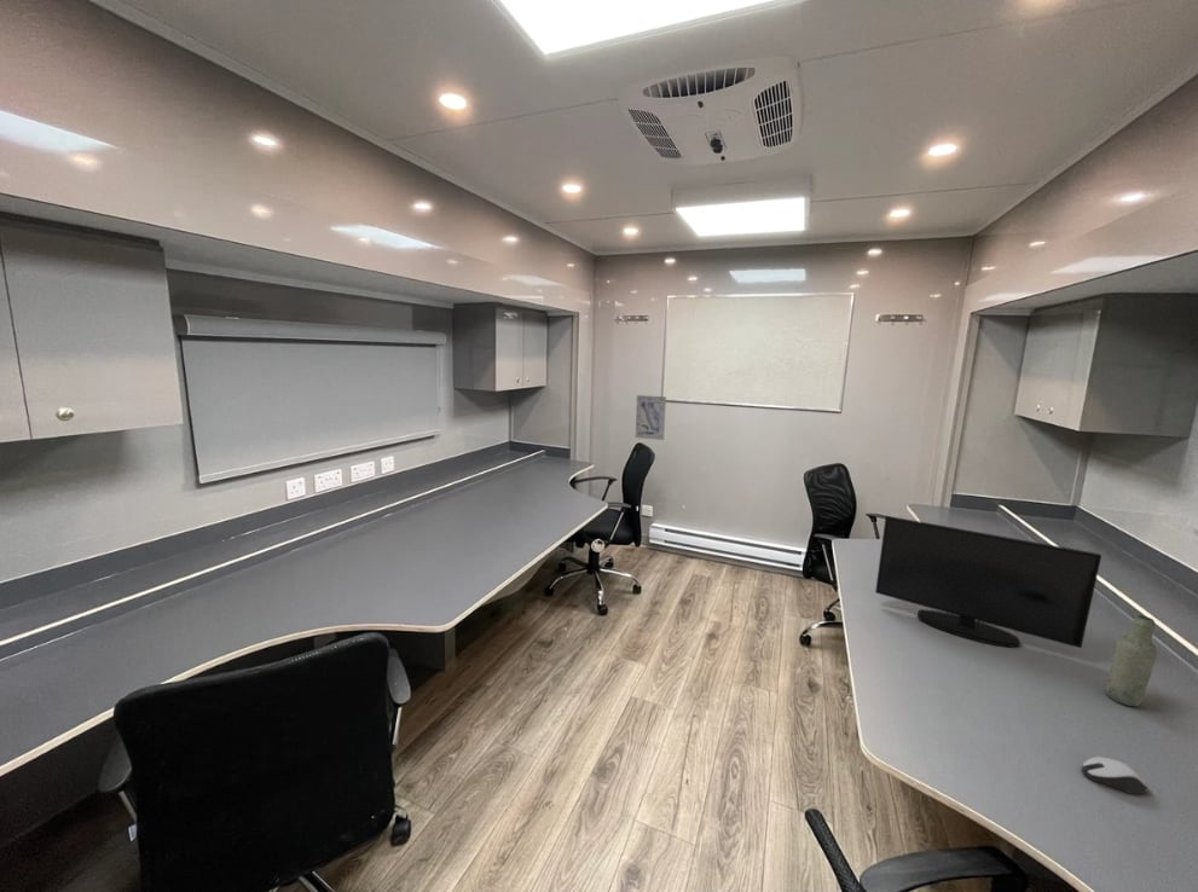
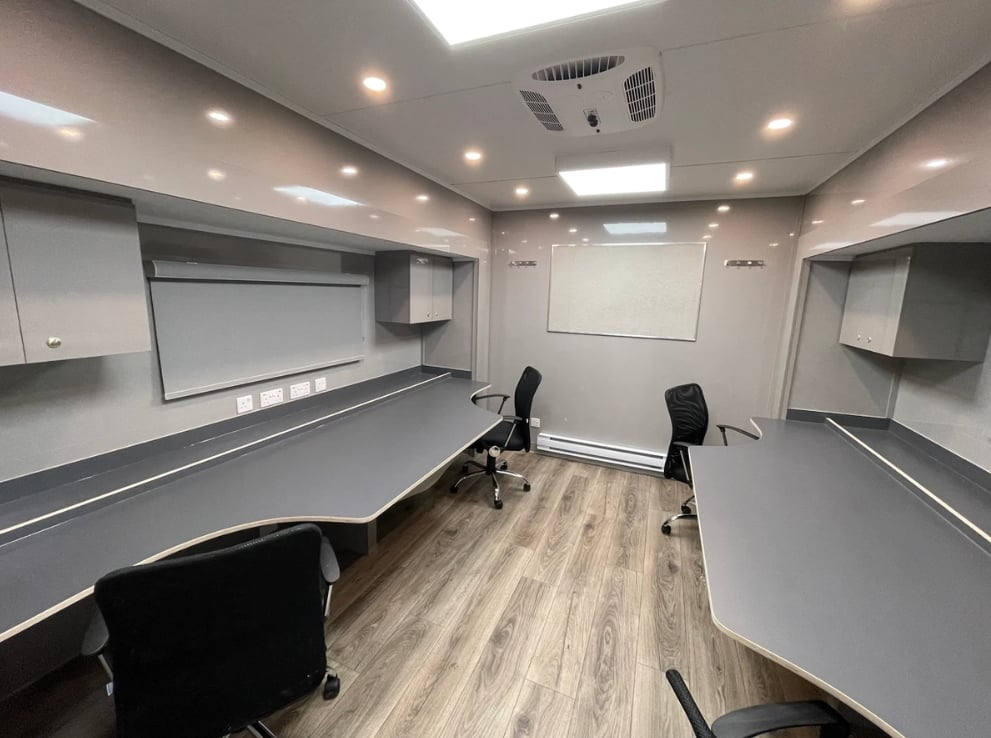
- wall art (650, 417)
- computer mouse (1113, 772)
- bottle (1133, 658)
- monitor (973, 581)
